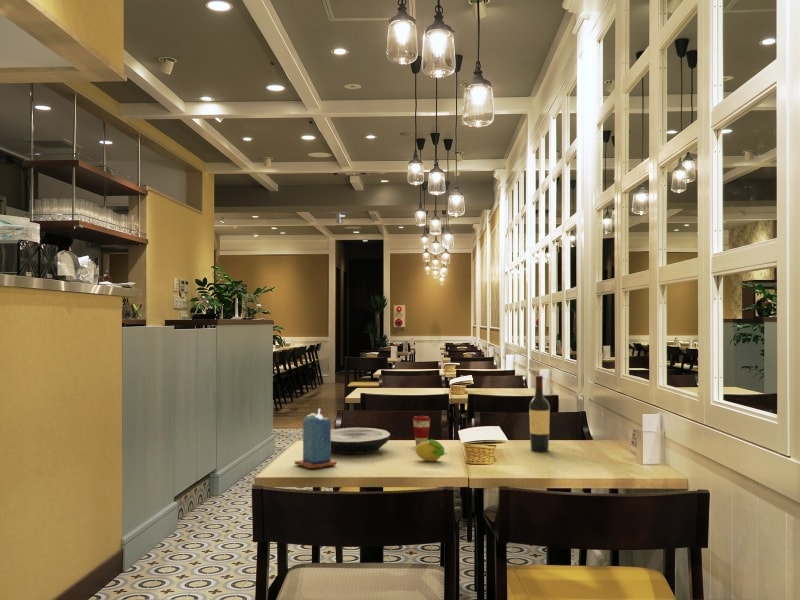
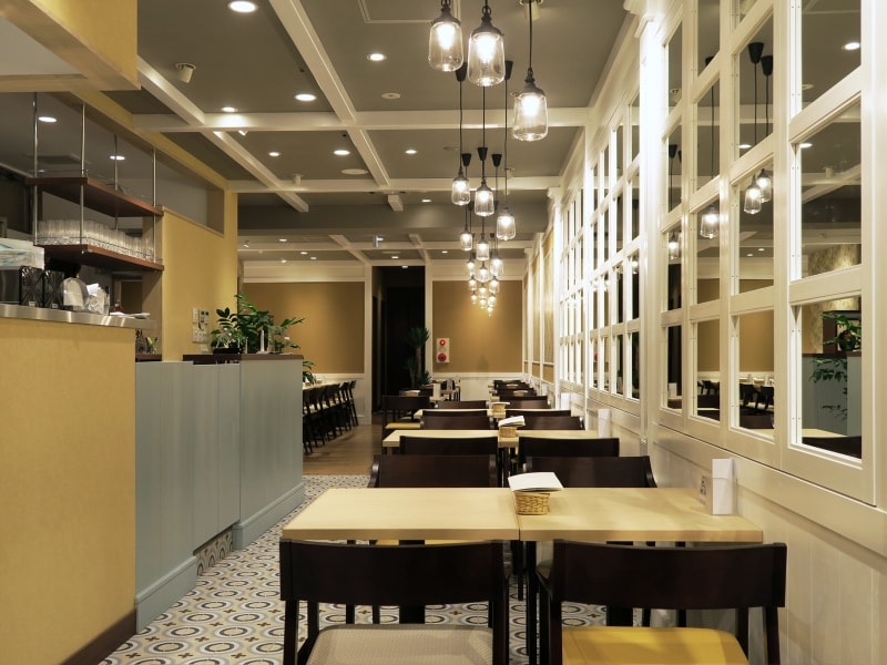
- wine bottle (539, 413)
- fruit (430, 450)
- coffee cup (421, 431)
- plate (354, 441)
- candle (315, 437)
